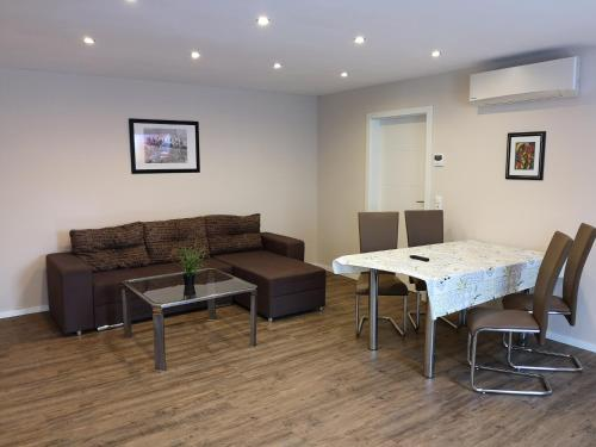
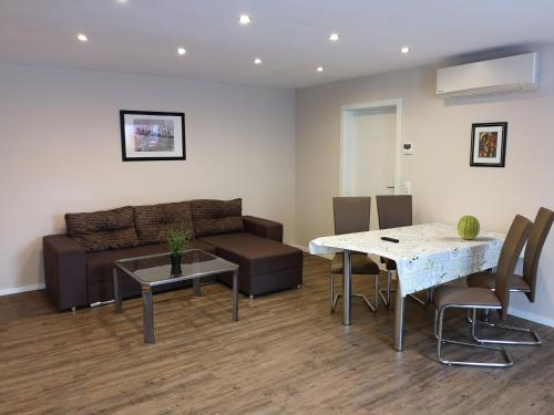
+ fruit (468, 227)
